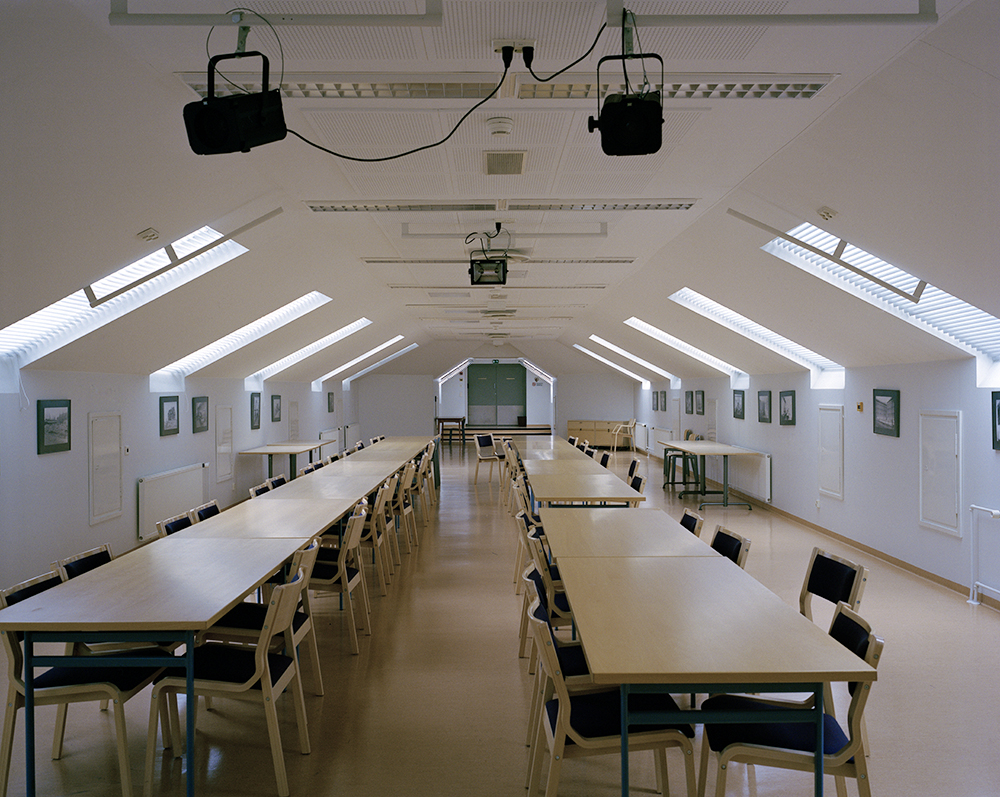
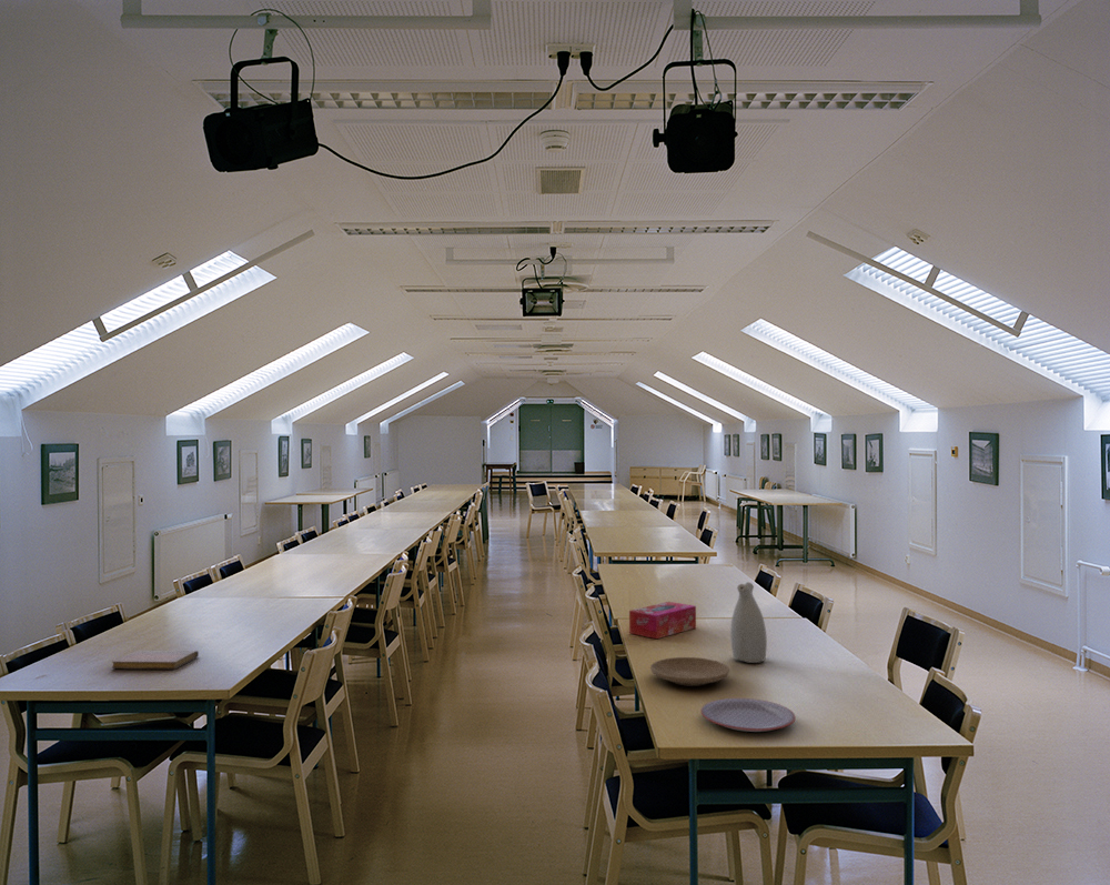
+ plate (747, 716)
+ tissue box (663, 619)
+ notebook (155, 658)
+ vase (748, 621)
+ plate (689, 673)
